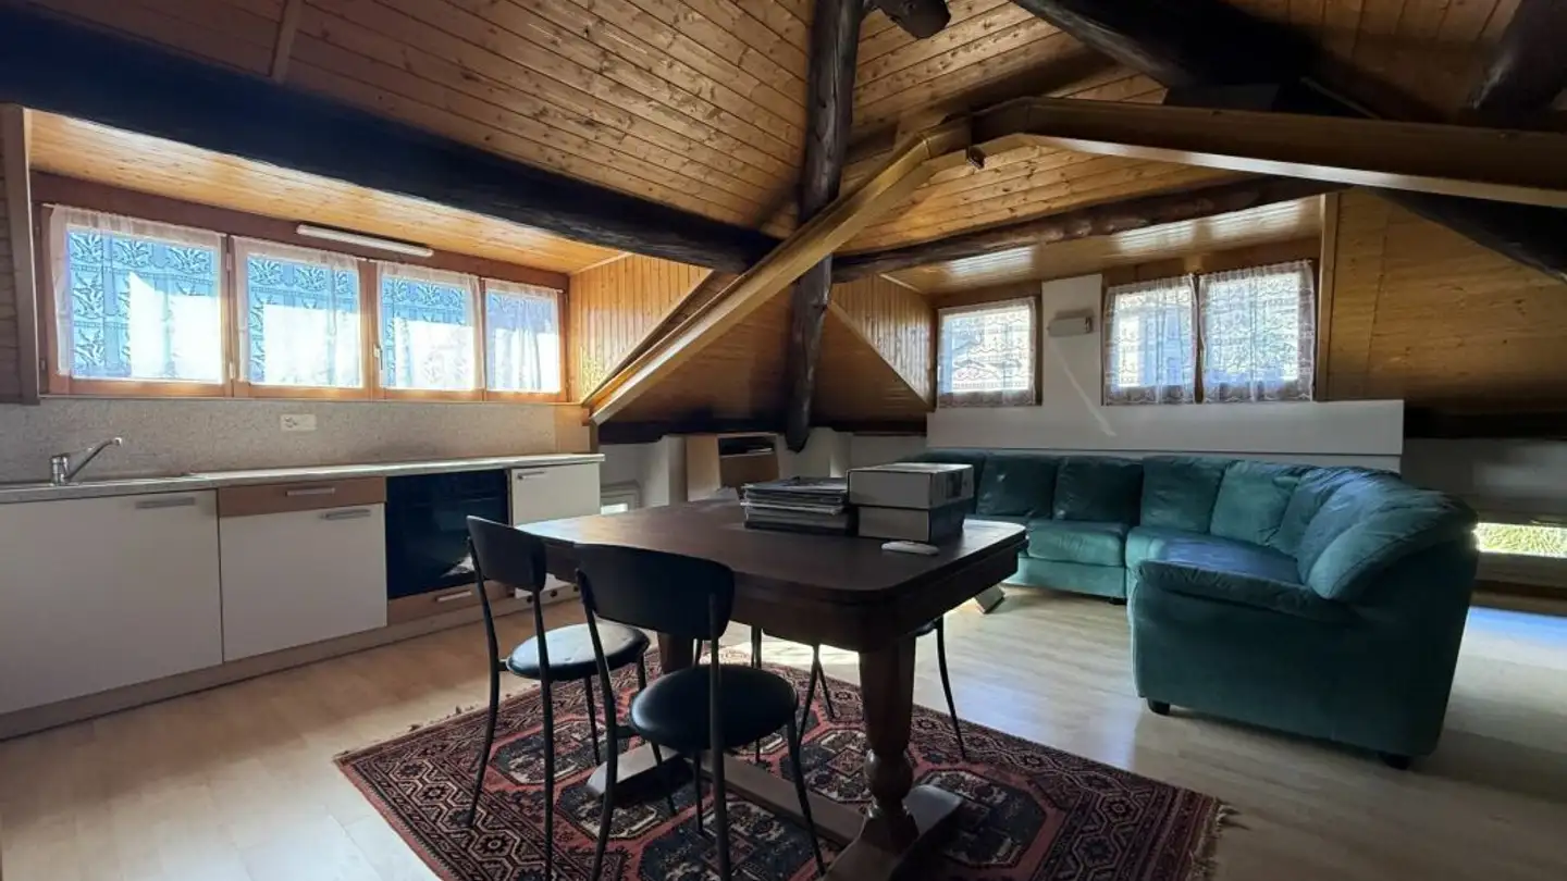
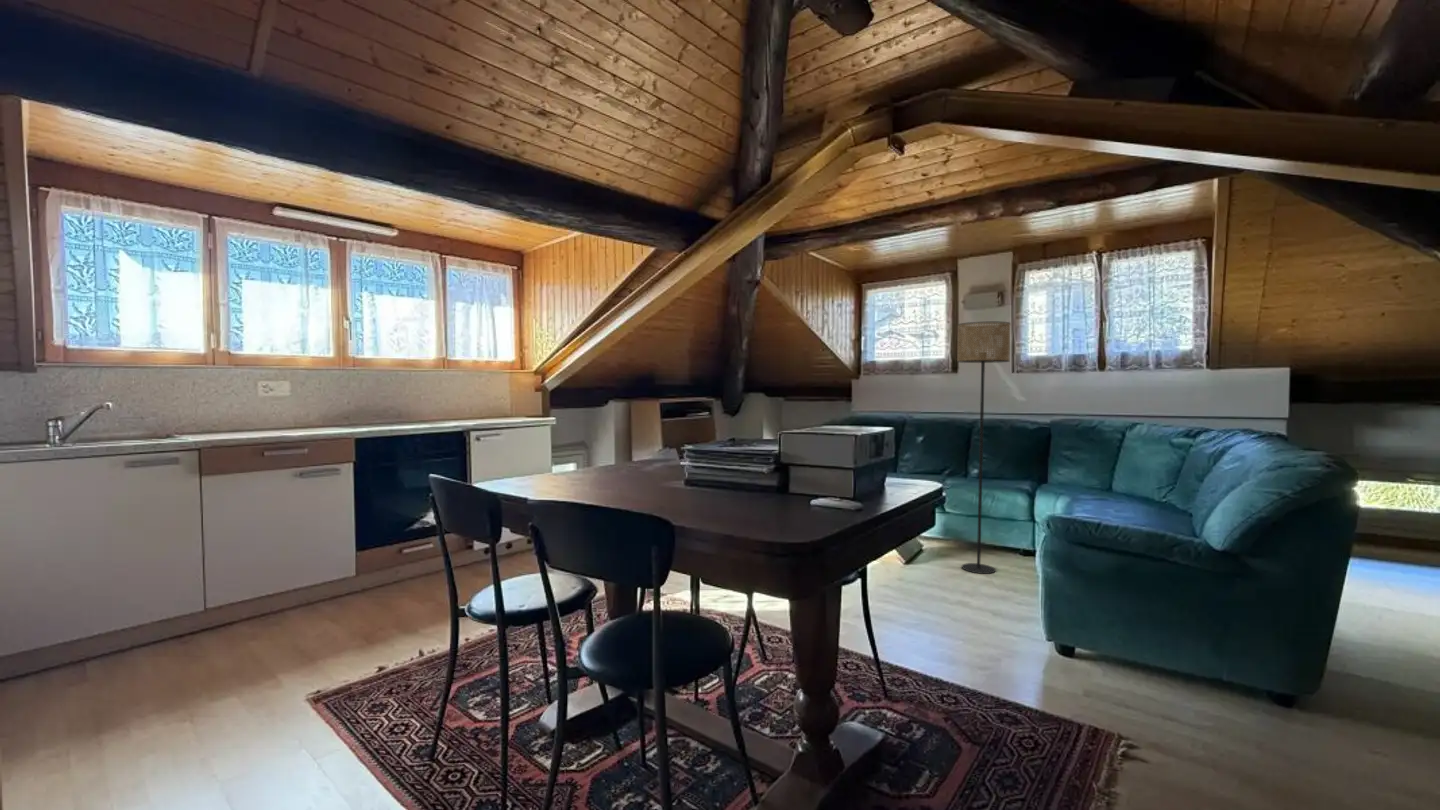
+ floor lamp (981, 447)
